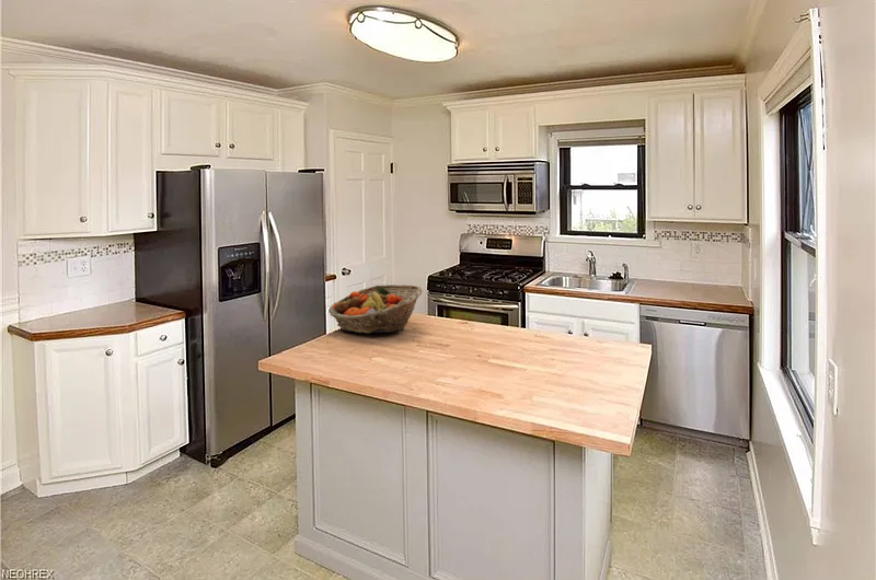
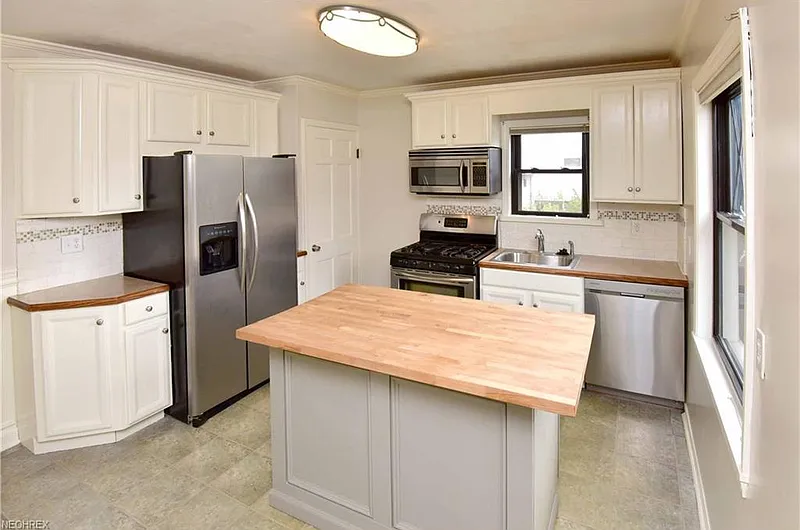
- fruit basket (376, 308)
